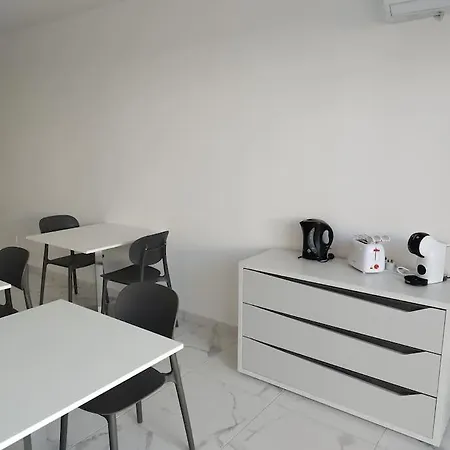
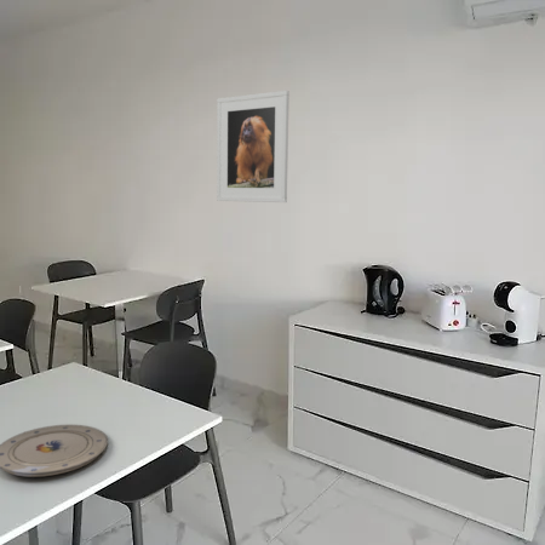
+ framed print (251, 149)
+ plate (52, 448)
